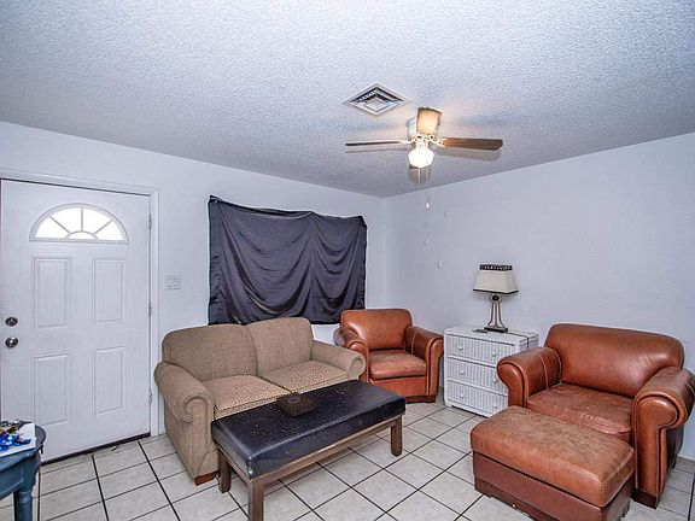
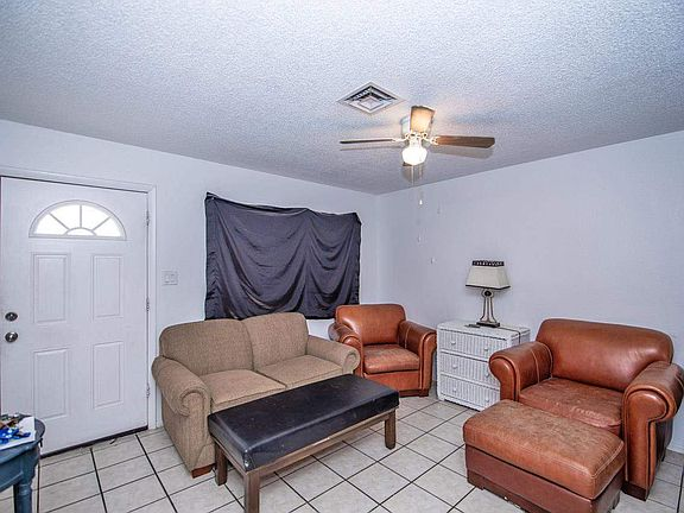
- book (296, 403)
